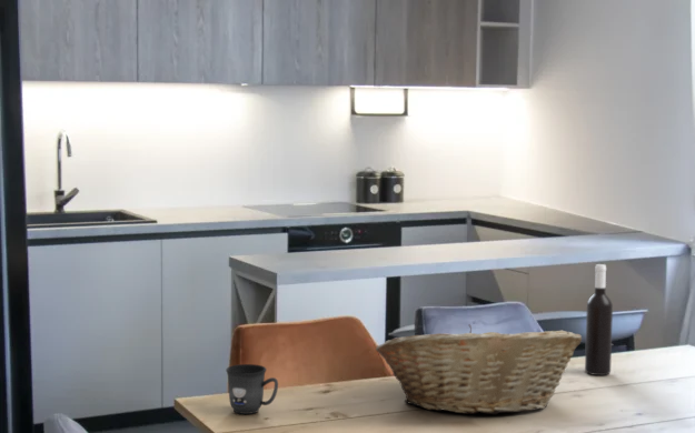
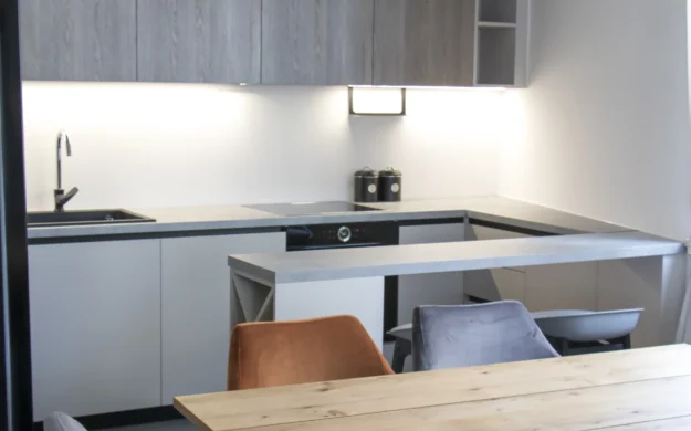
- mug (252, 390)
- wine bottle (598, 319)
- fruit basket (478, 360)
